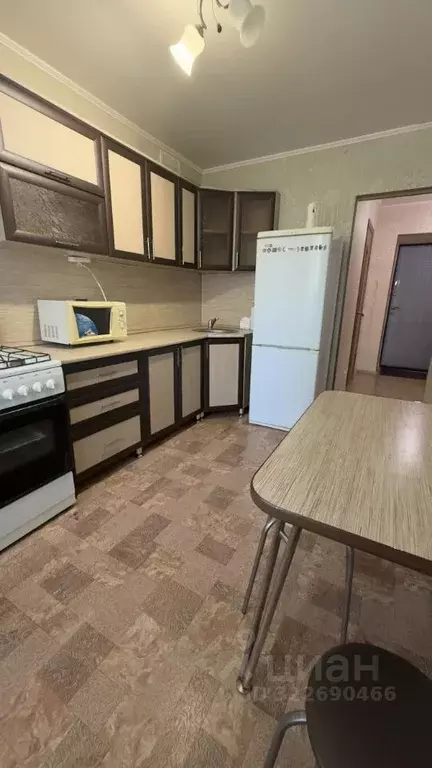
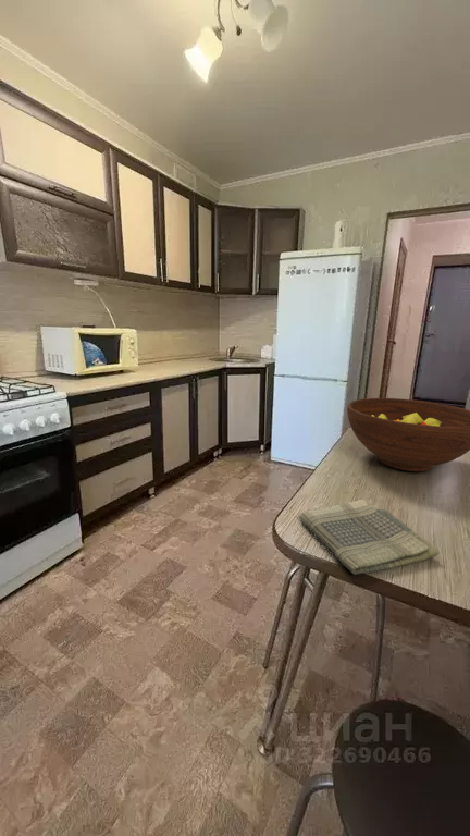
+ dish towel (364, 530)
+ fruit bowl (408, 437)
